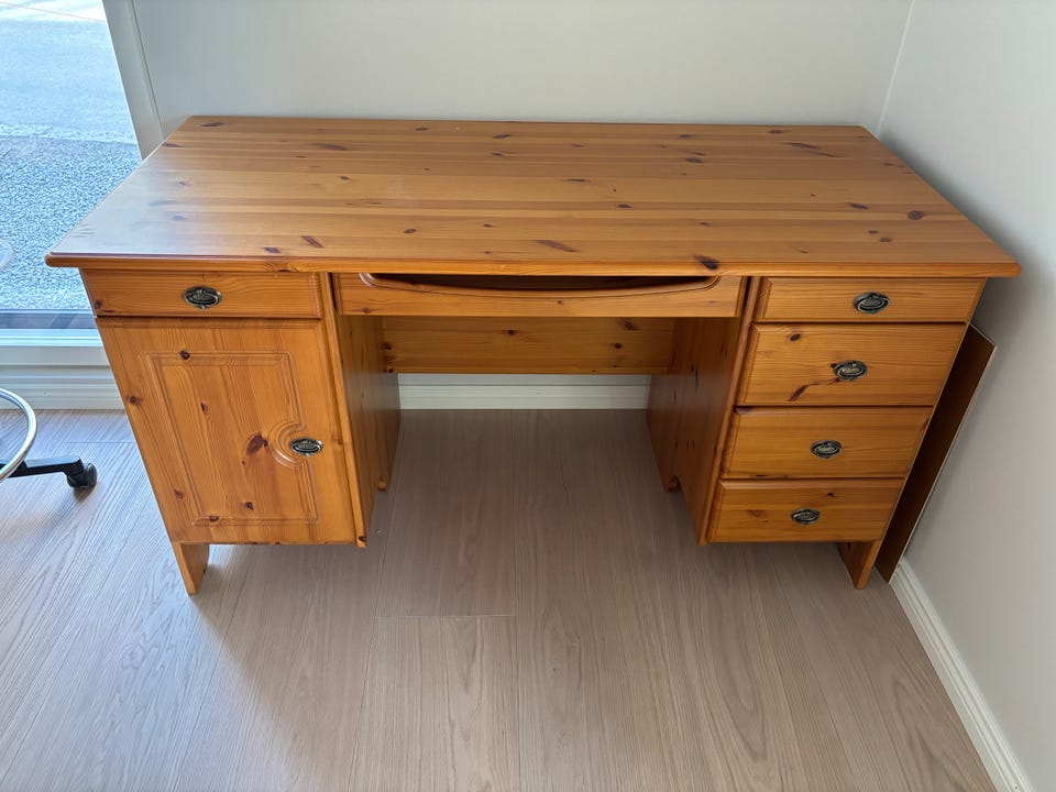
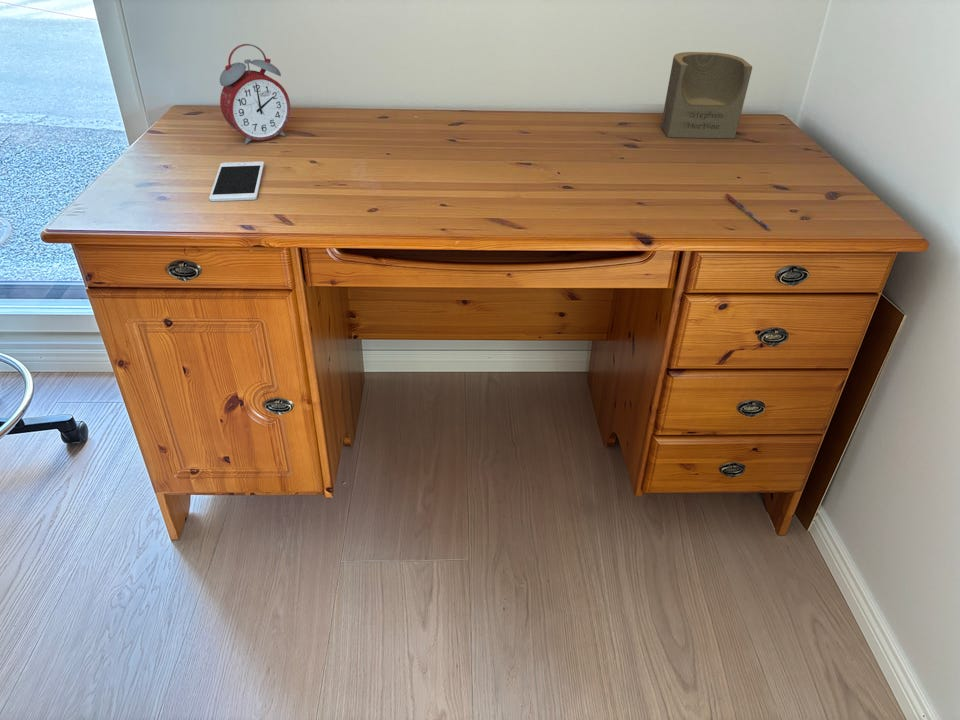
+ pen holder (701, 94)
+ pen (747, 211)
+ alarm clock (253, 92)
+ cell phone (238, 180)
